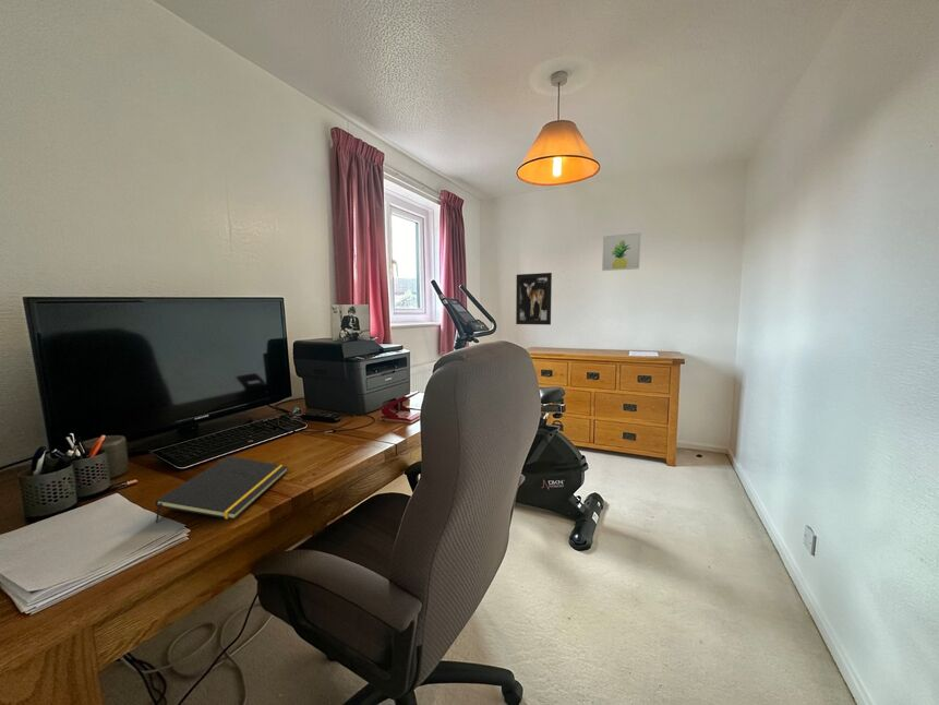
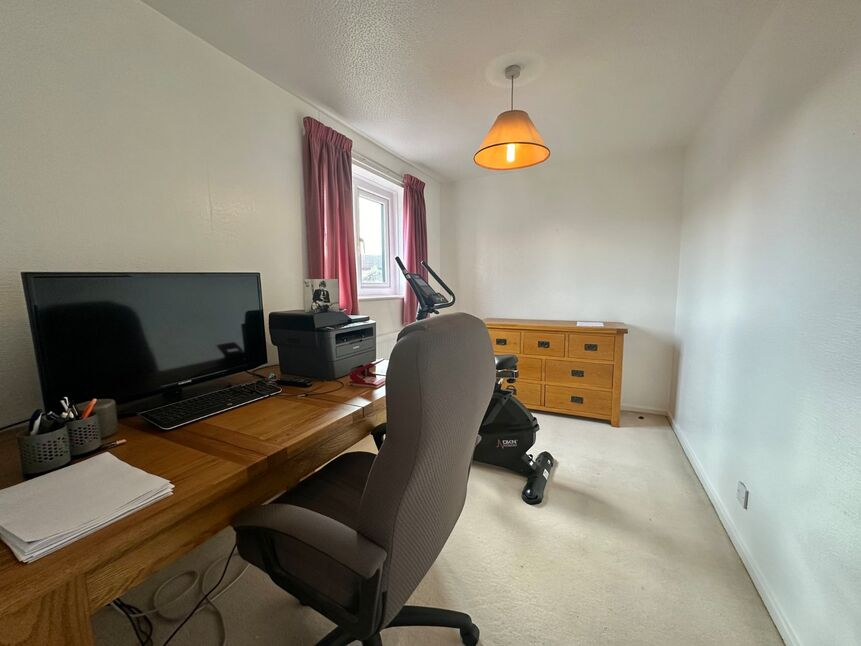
- wall art (533, 299)
- notepad (230, 483)
- wall art (621, 252)
